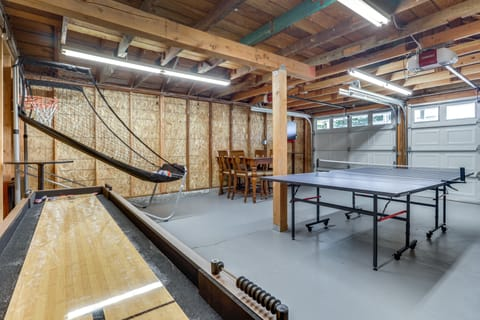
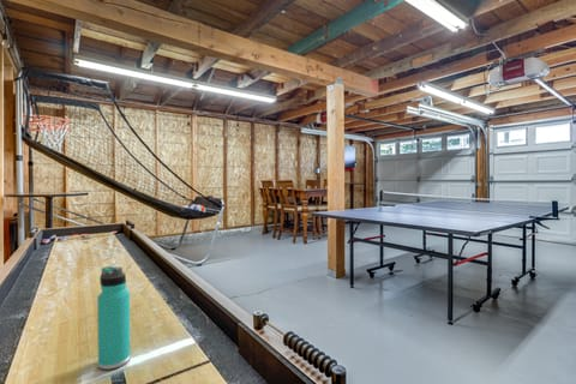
+ thermos bottle (114, 314)
